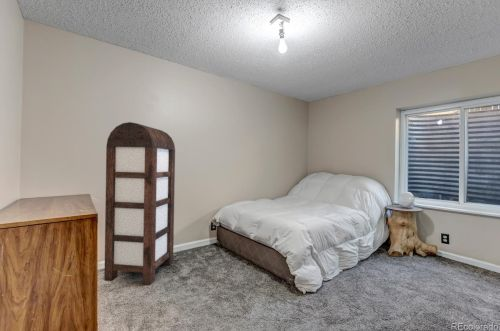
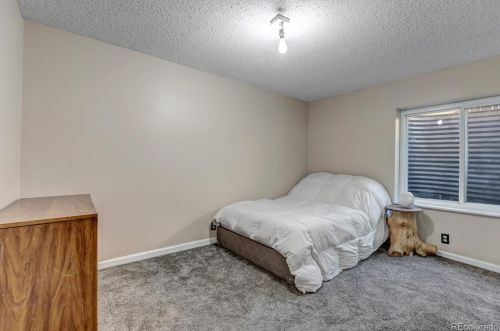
- bookshelf (142, 198)
